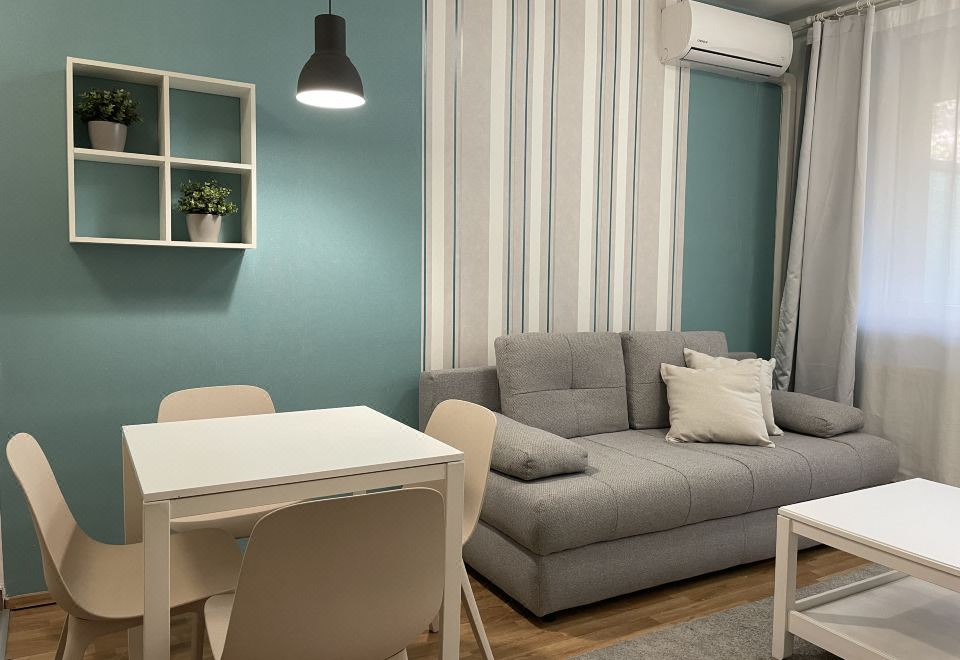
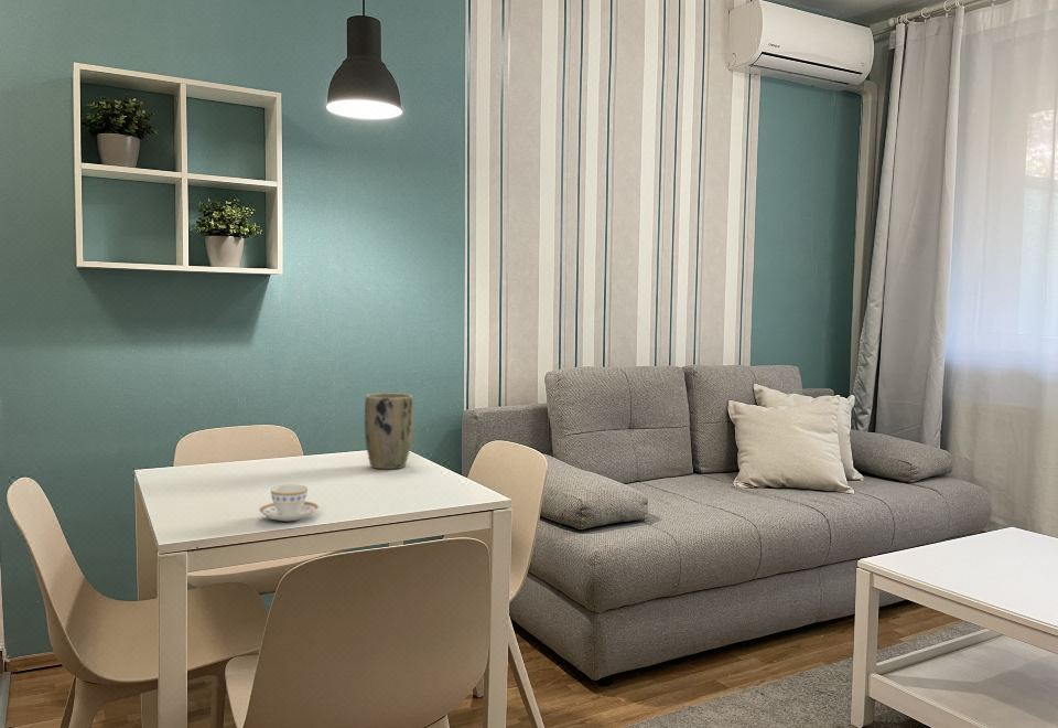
+ teacup (289, 503)
+ plant pot (388, 430)
